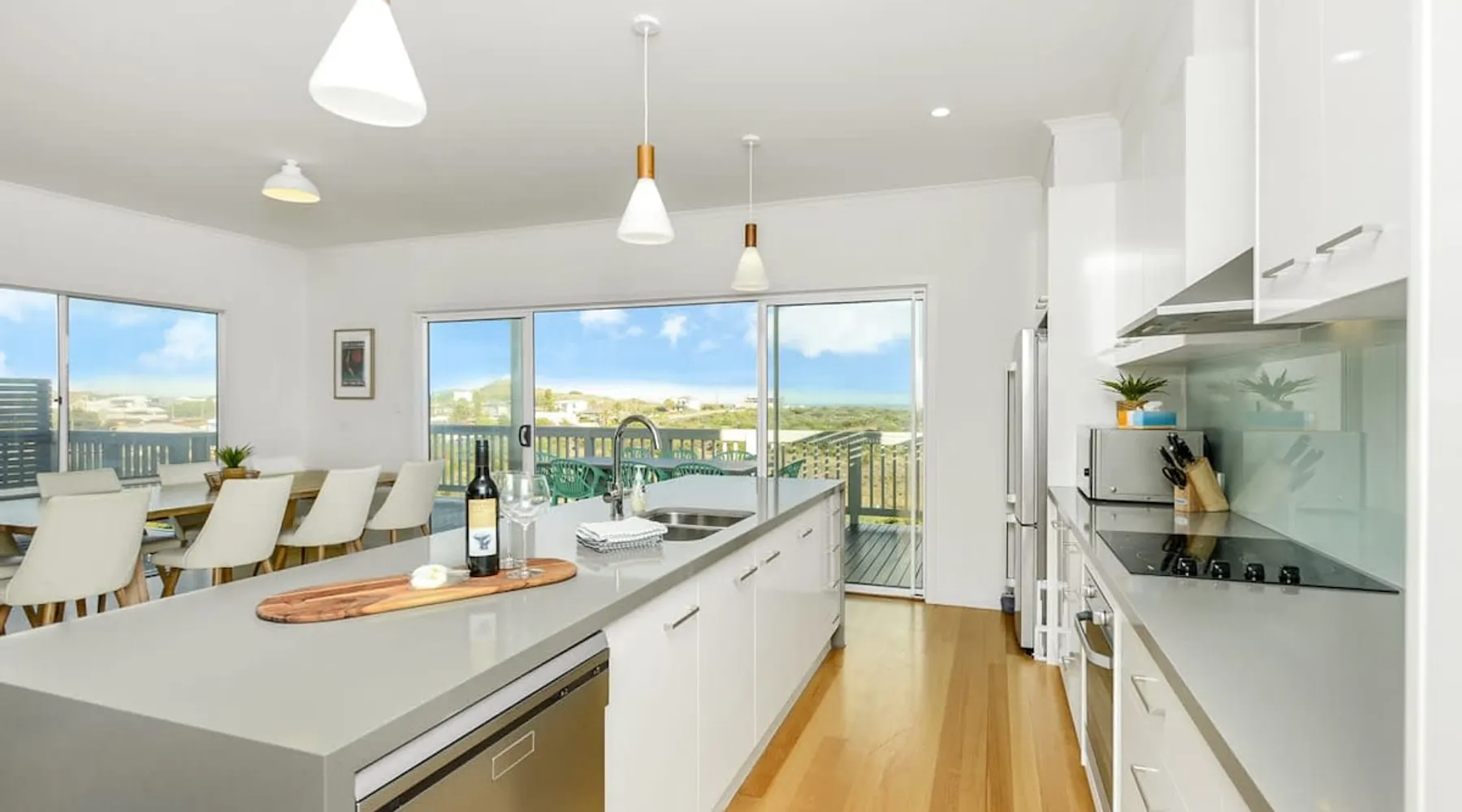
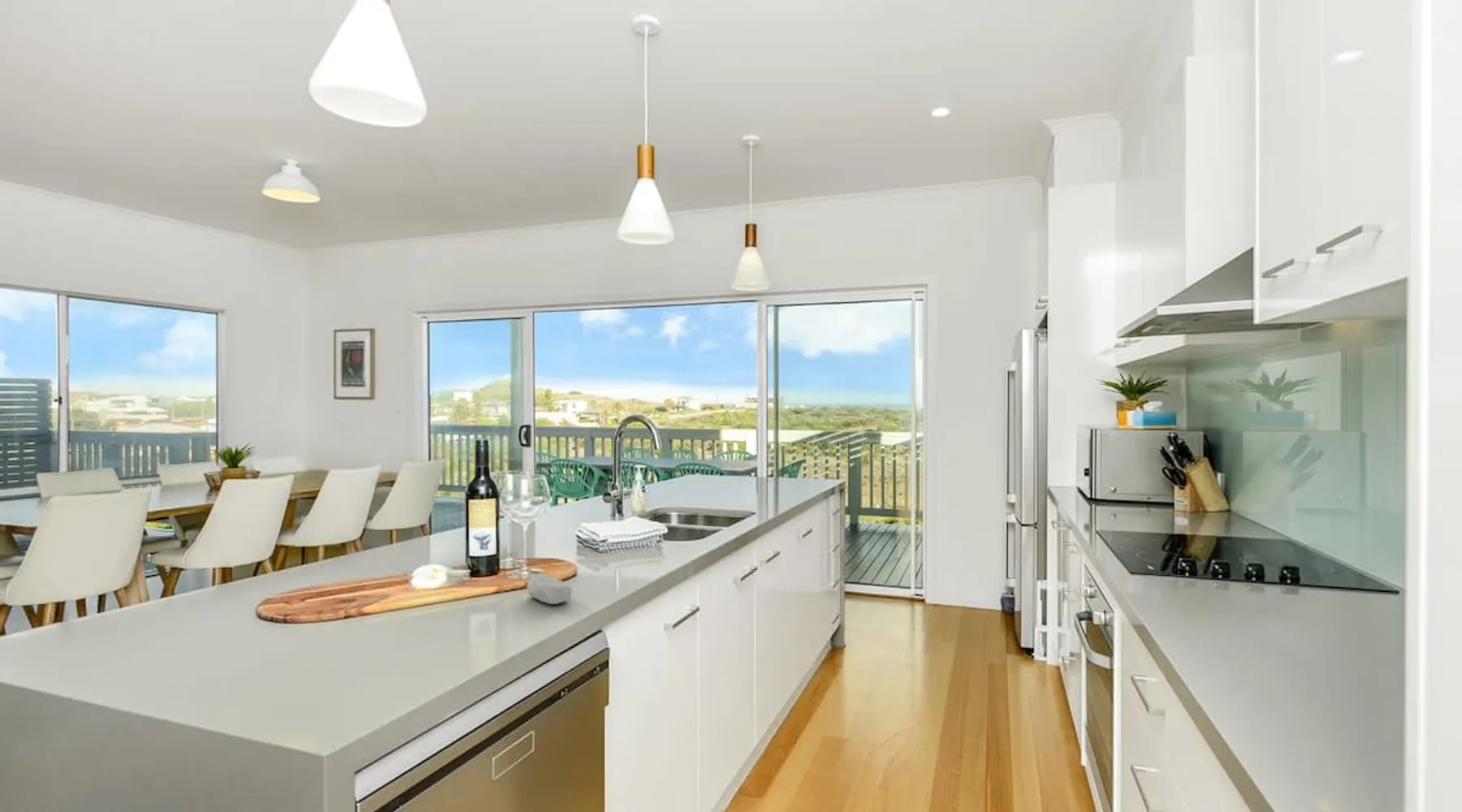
+ soap bar (548, 587)
